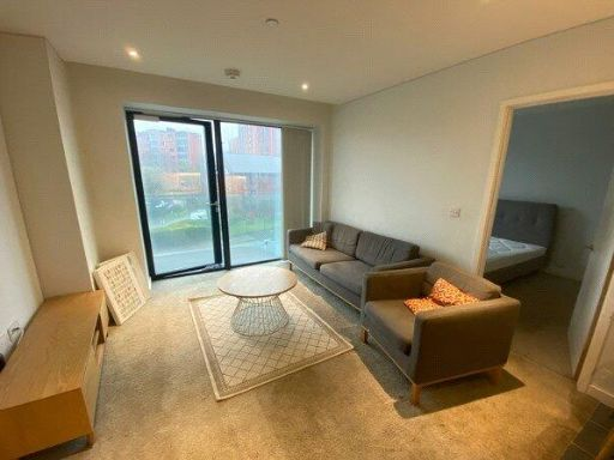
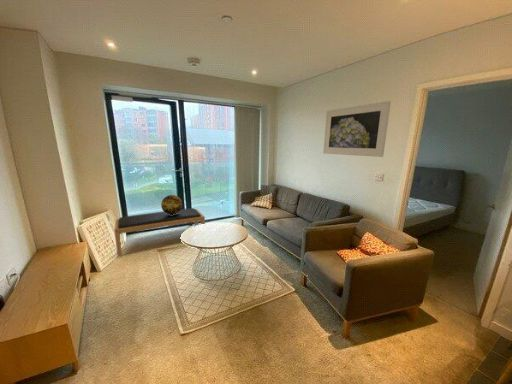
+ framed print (351, 131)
+ bench (162, 226)
+ decorative globe (171, 204)
